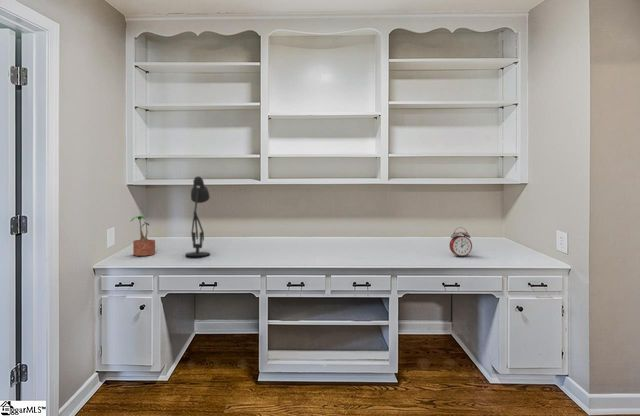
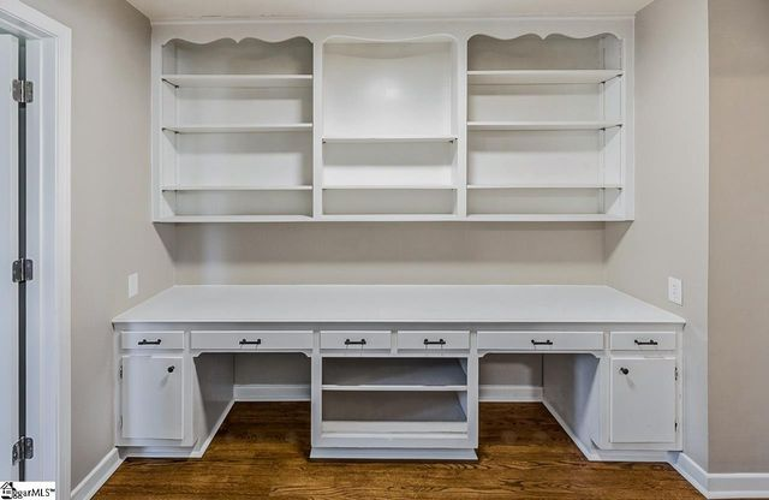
- desk lamp (197, 216)
- alarm clock (460, 241)
- potted plant (141, 235)
